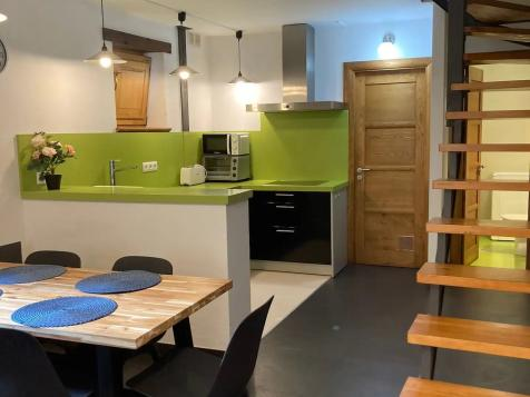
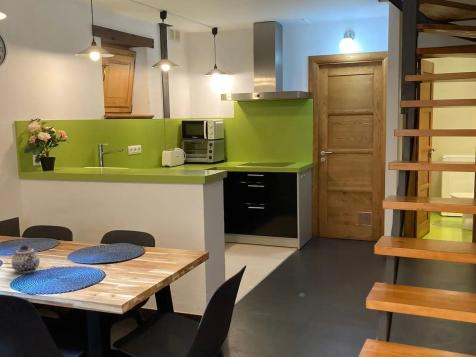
+ teapot (25, 258)
